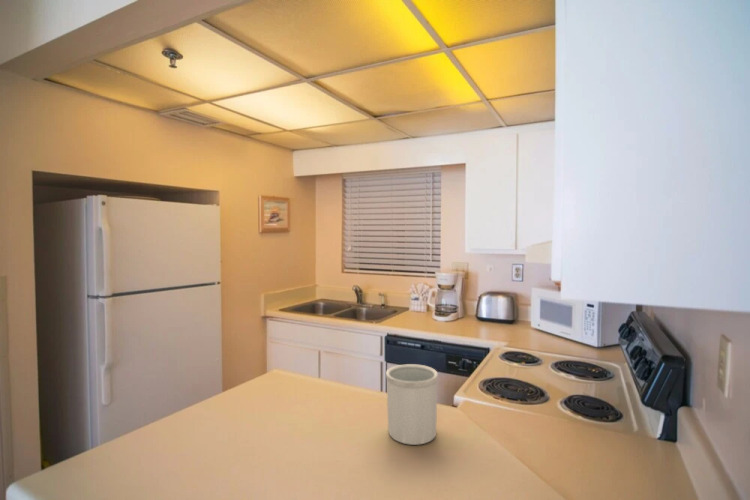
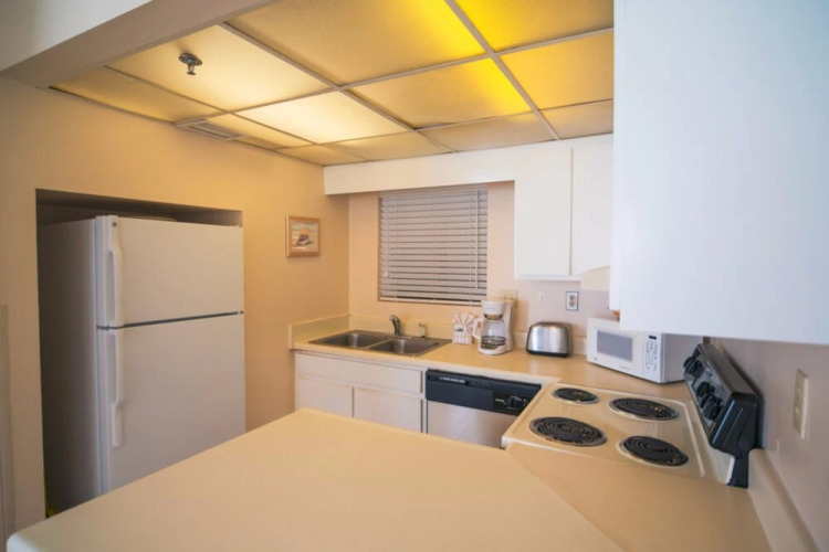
- utensil holder (411, 402)
